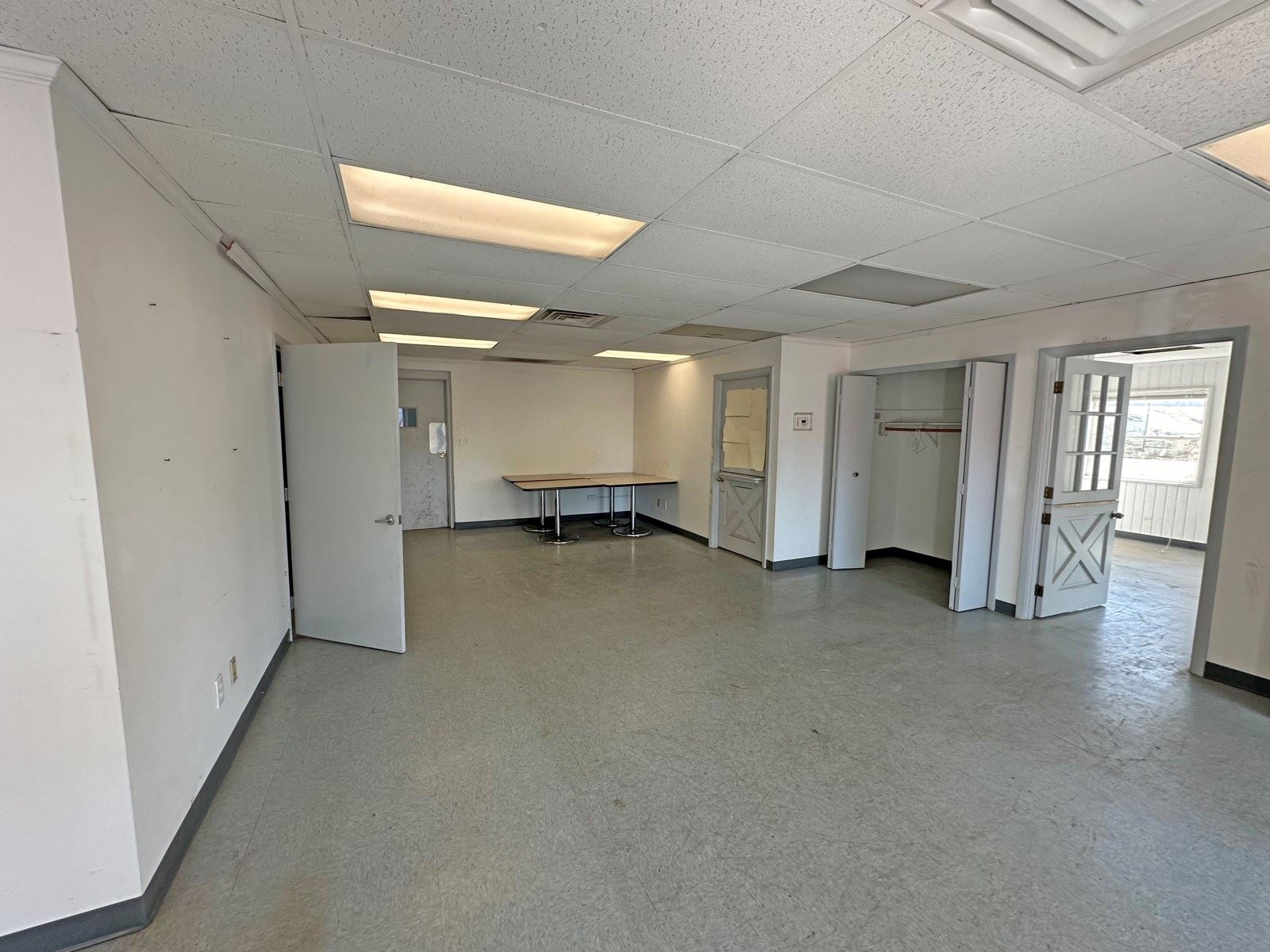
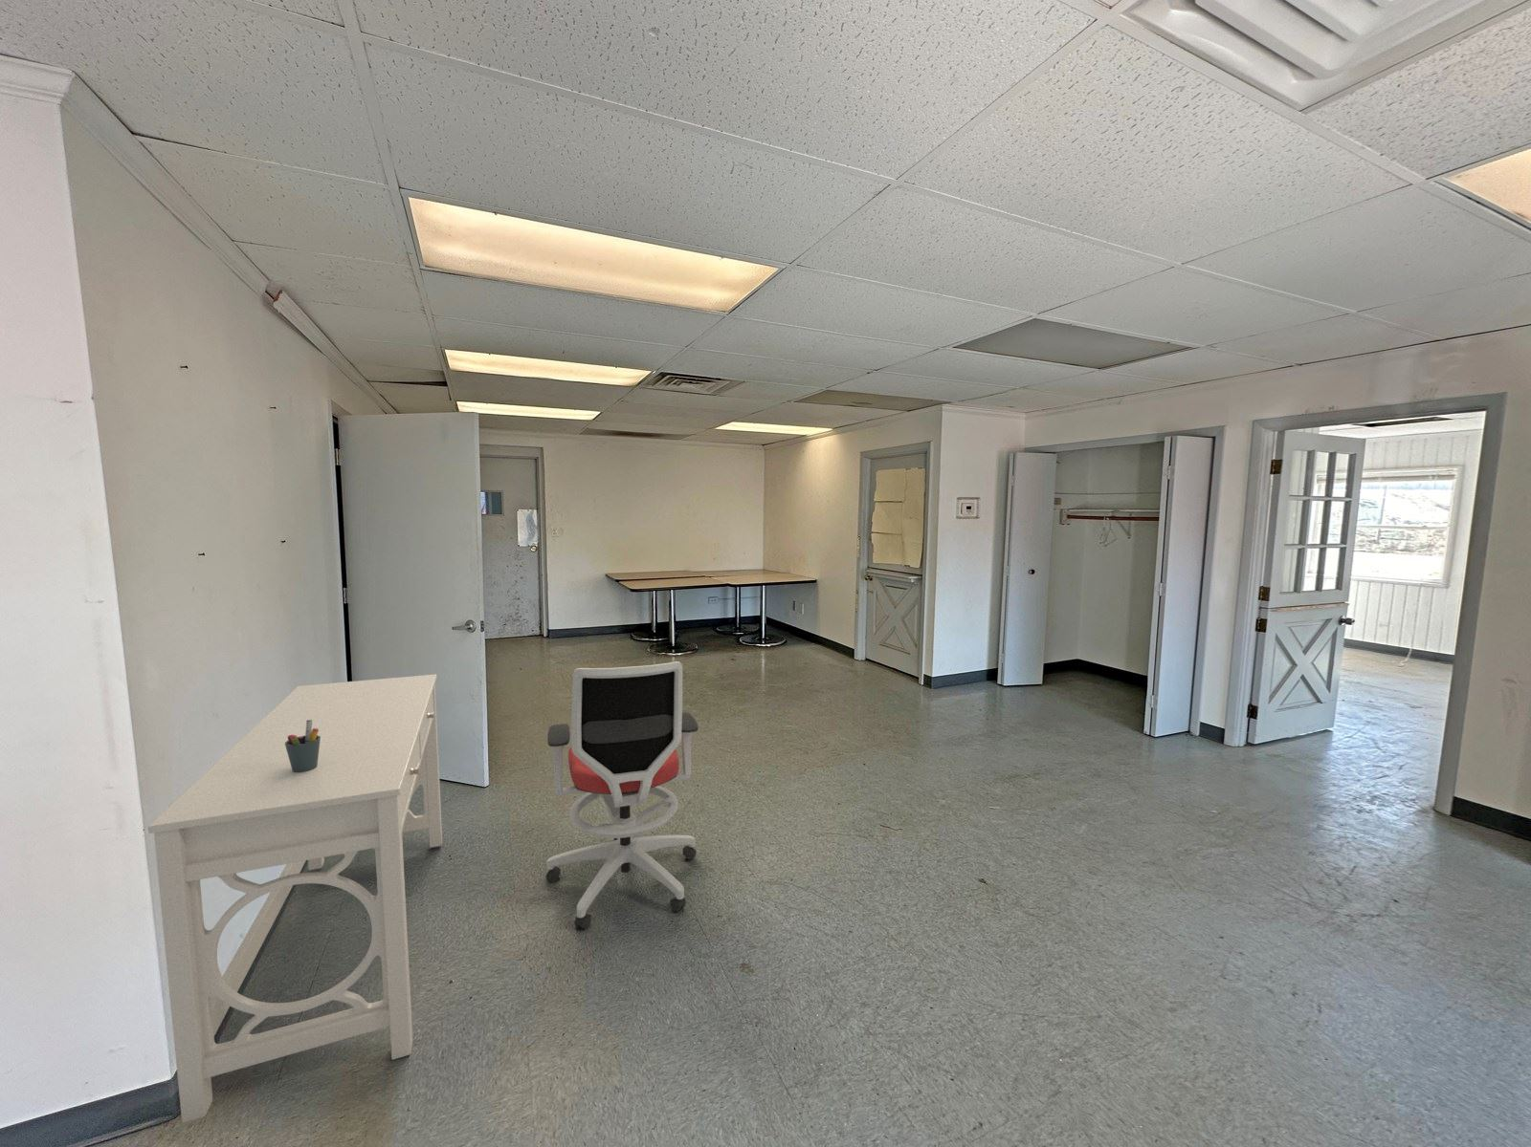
+ desk (346, 835)
+ pen holder (304, 746)
+ office chair (624, 765)
